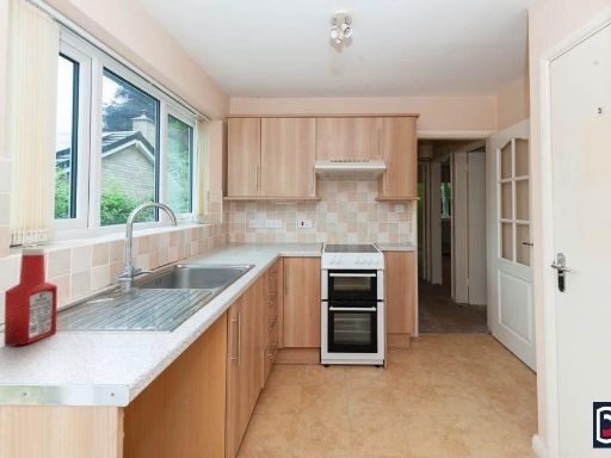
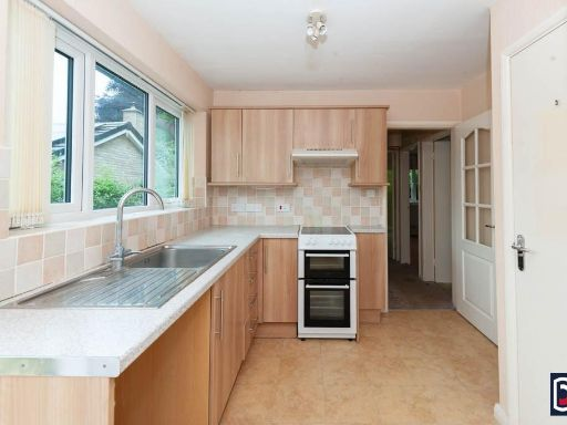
- soap bottle (32, 292)
